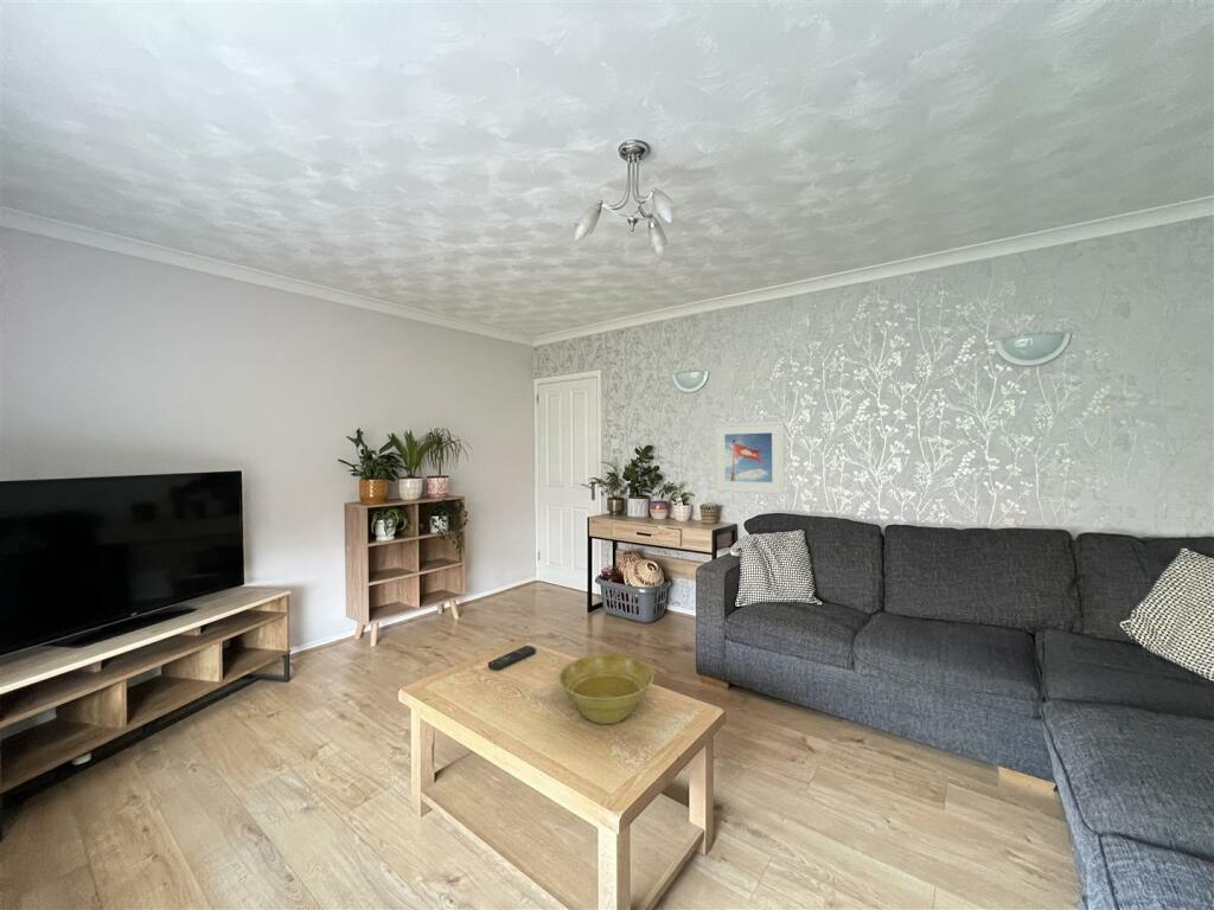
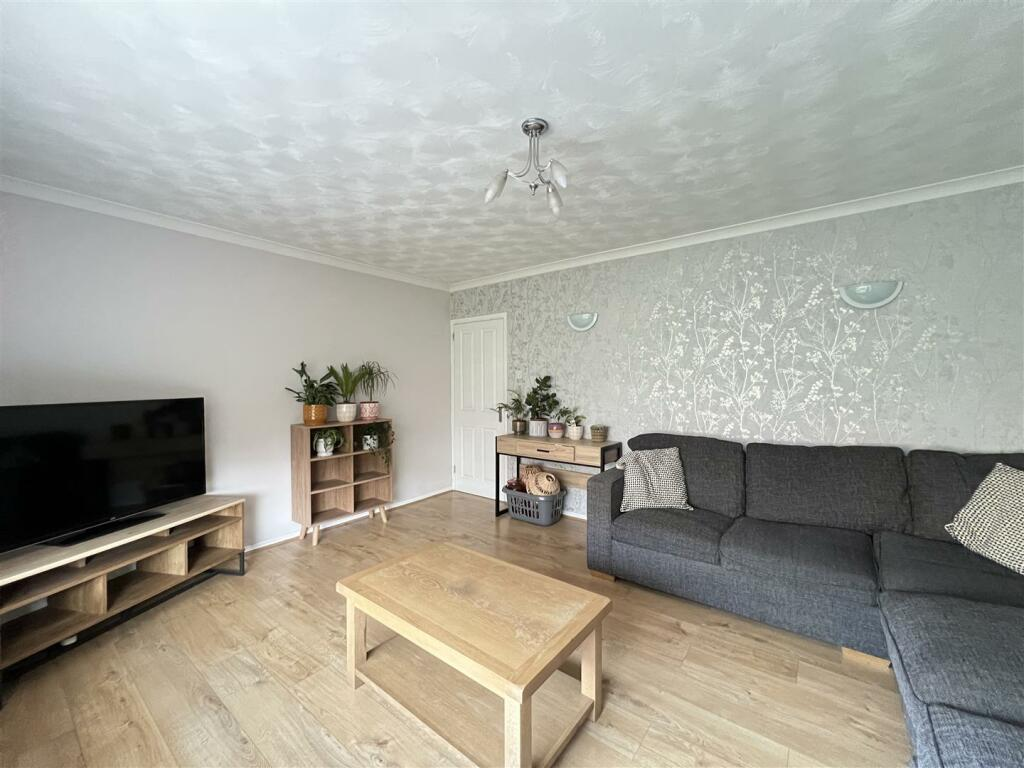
- planter bowl (606, 693)
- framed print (748, 457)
- remote control (512, 656)
